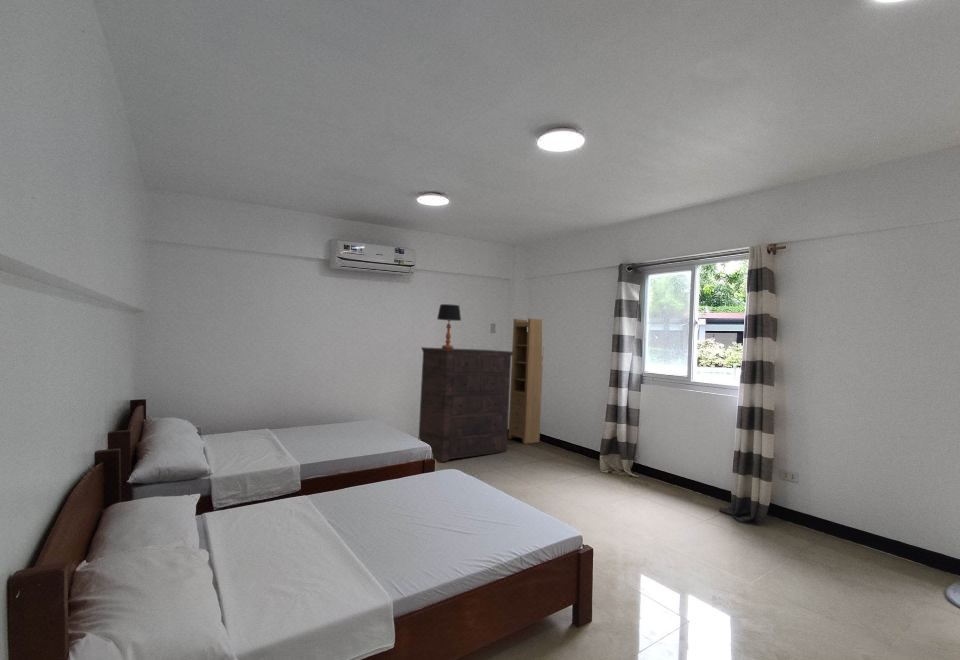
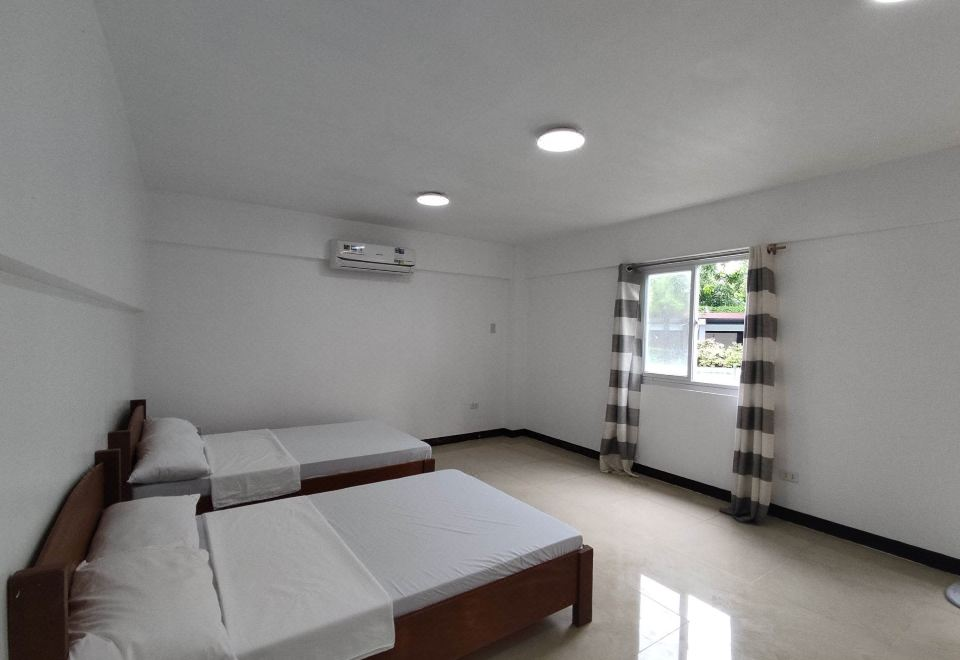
- dresser (465, 400)
- table lamp (448, 326)
- shelving unit (525, 379)
